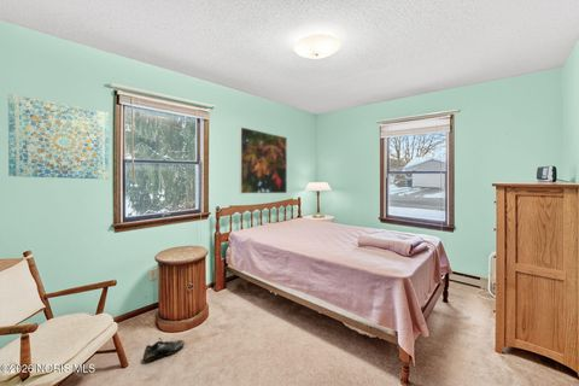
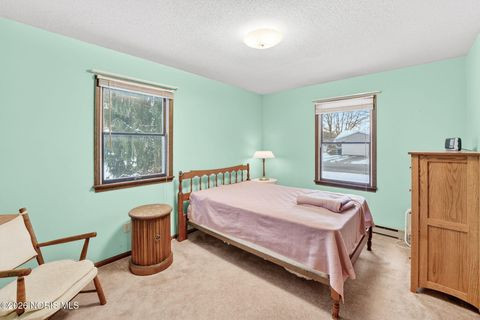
- shoe (164, 345)
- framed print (264, 163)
- wall art (63, 141)
